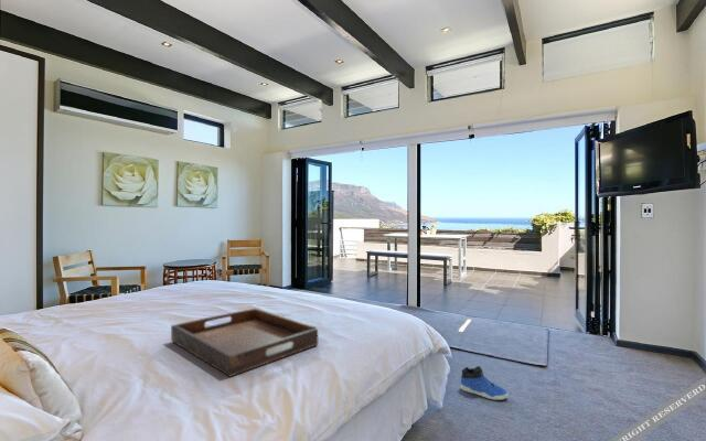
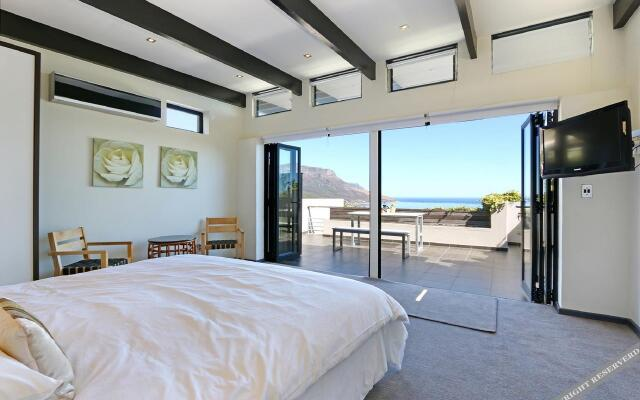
- sneaker (483, 380)
- serving tray (245, 334)
